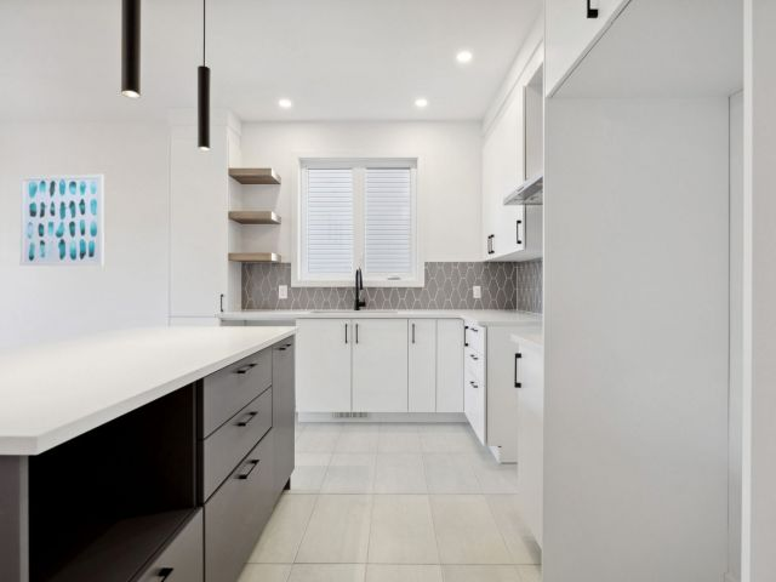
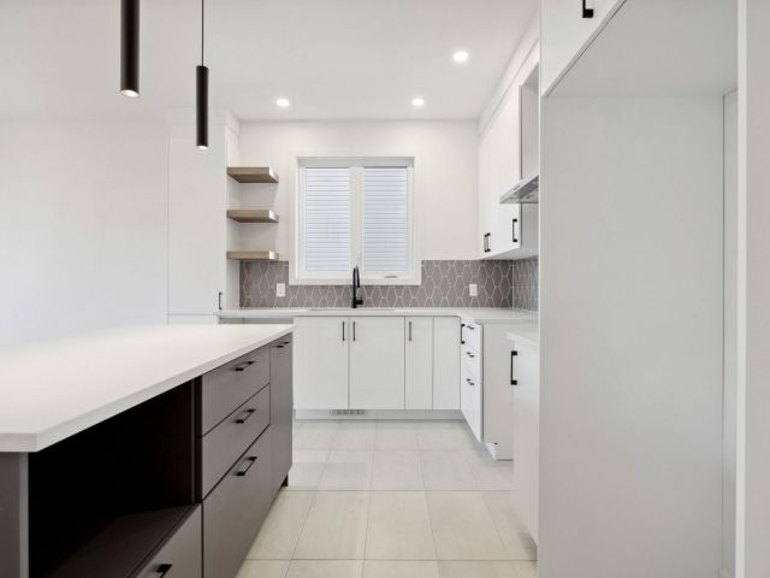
- wall art (61, 221)
